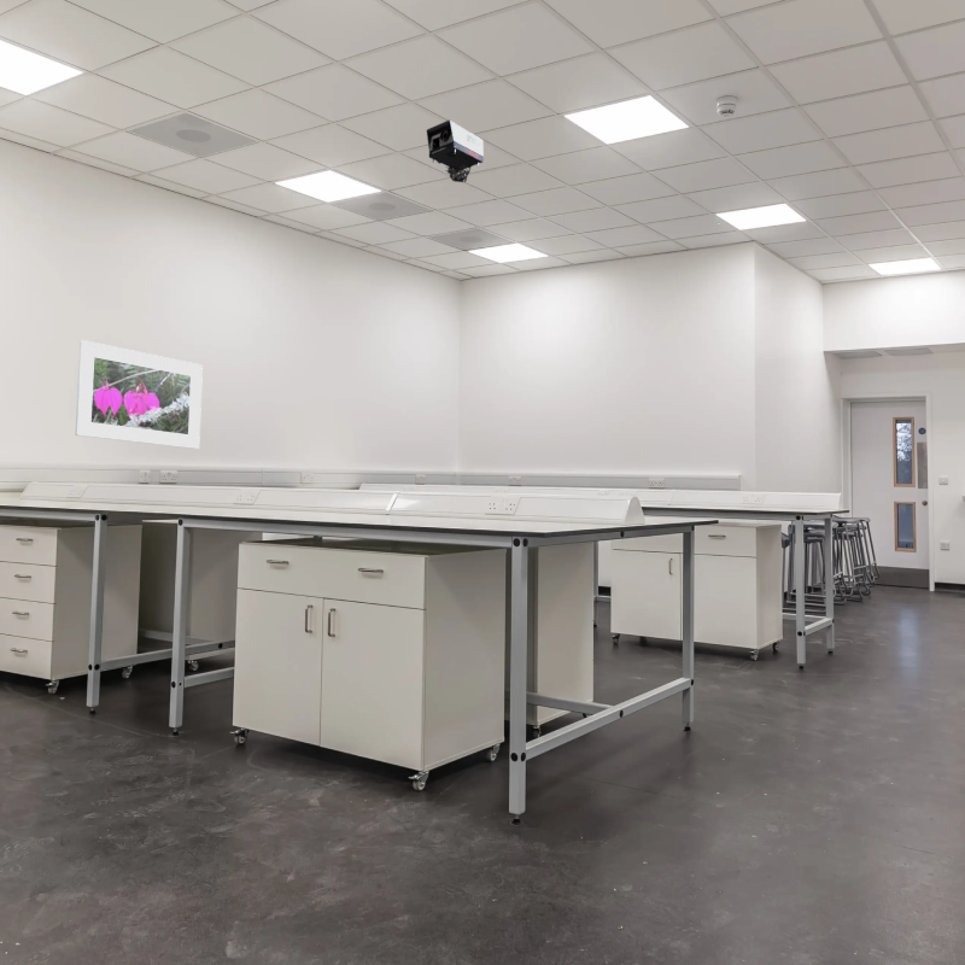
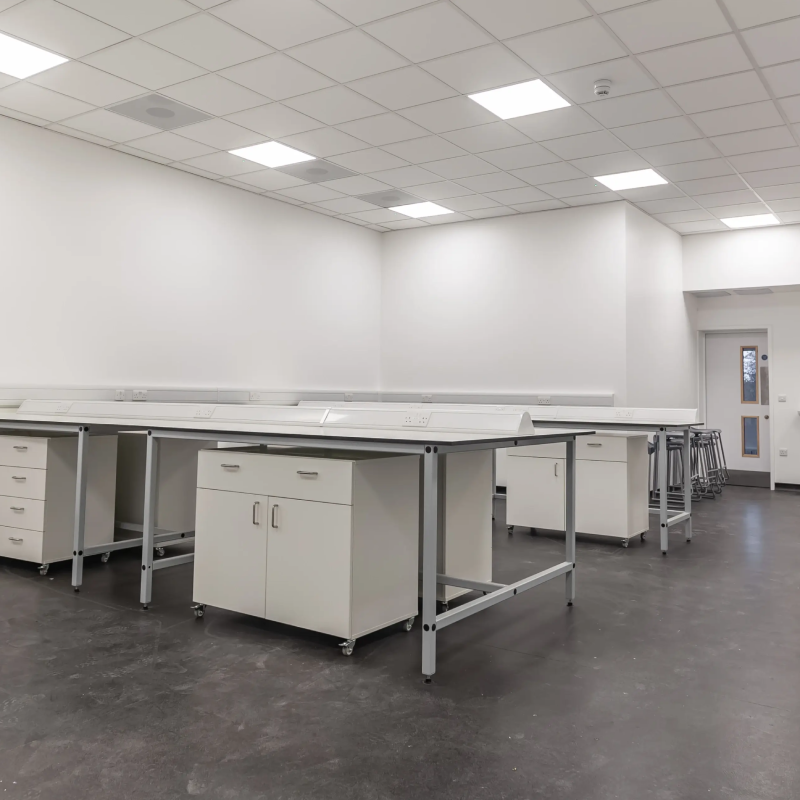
- projector (455, 152)
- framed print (142, 397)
